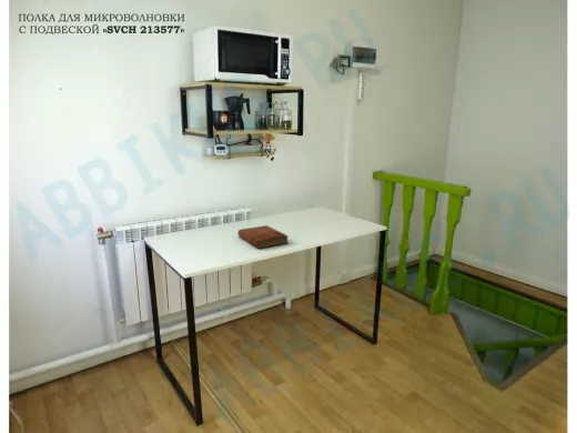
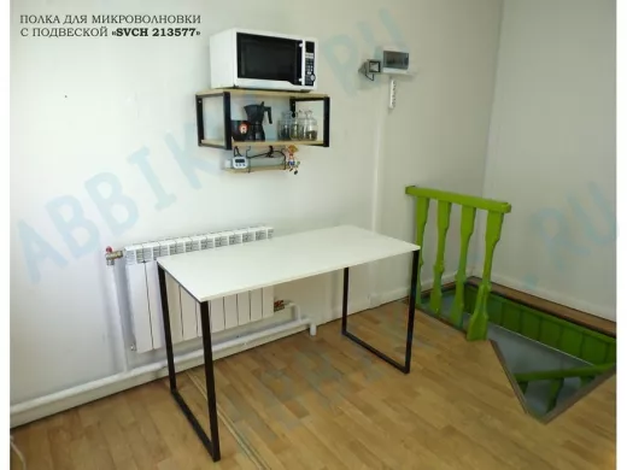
- bible (262, 235)
